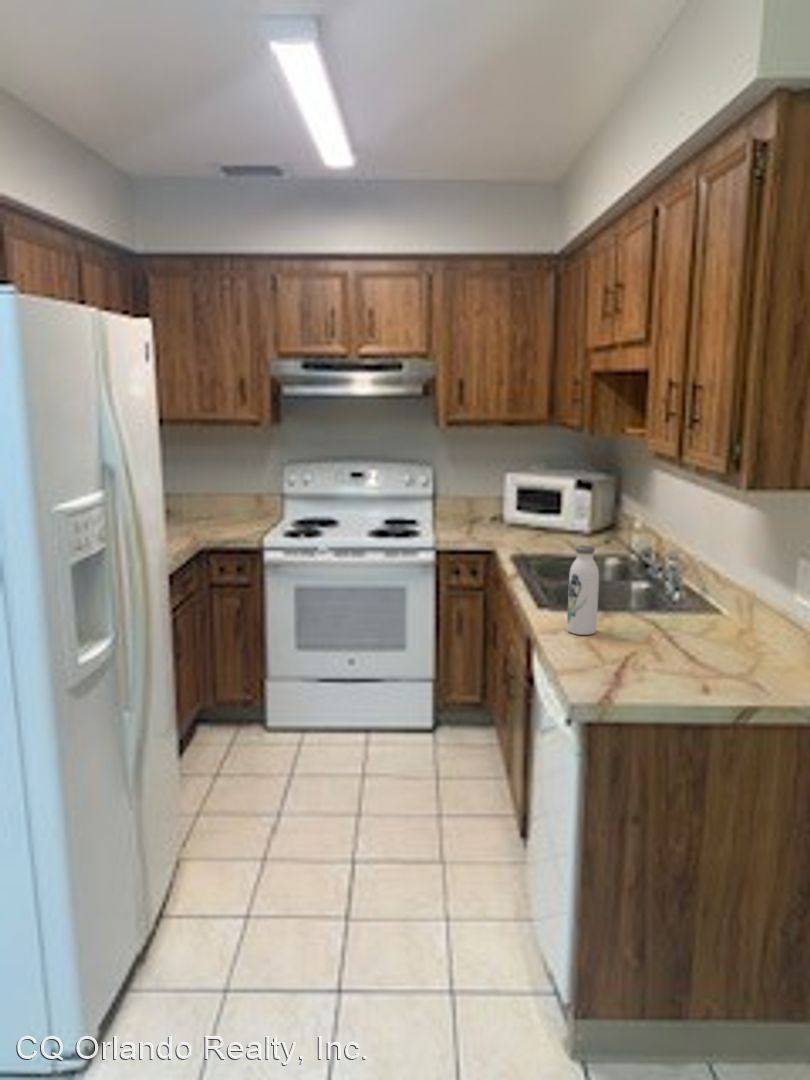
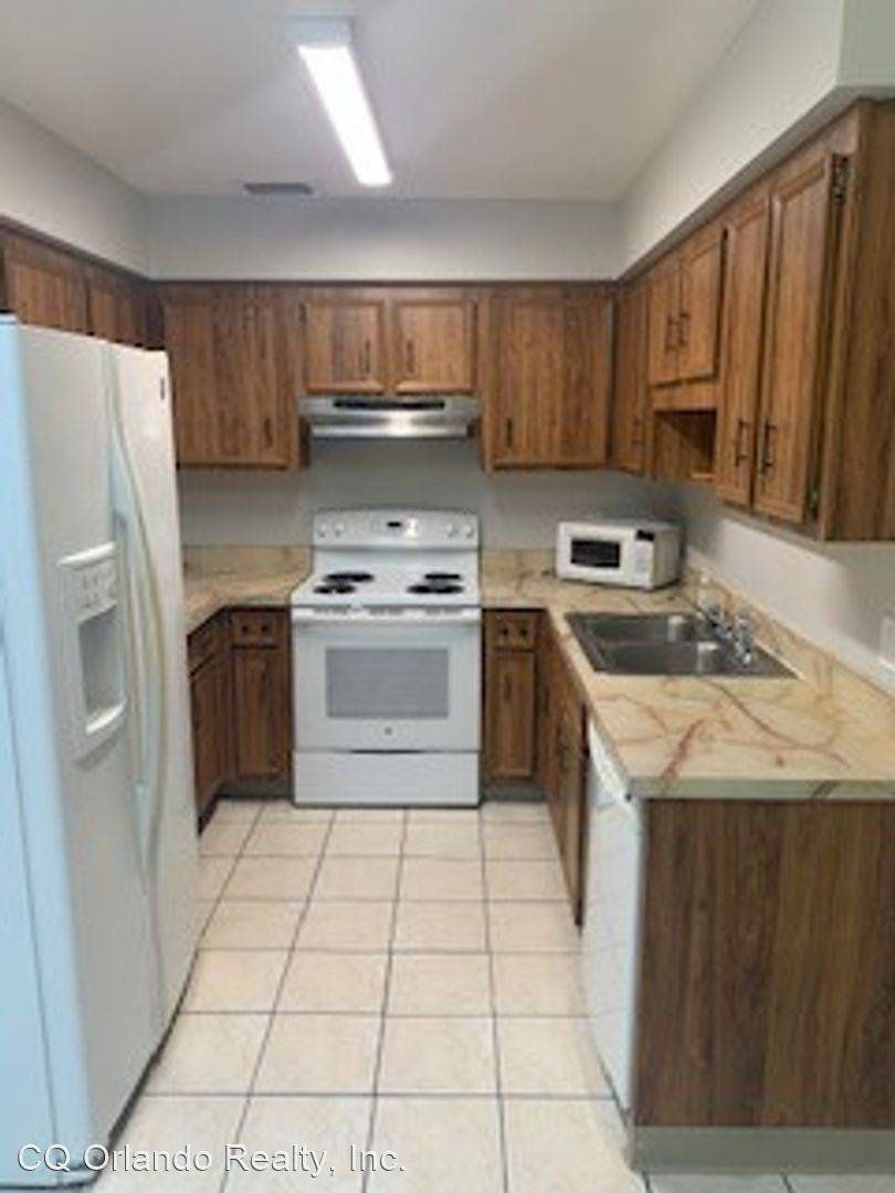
- water bottle (583, 589)
